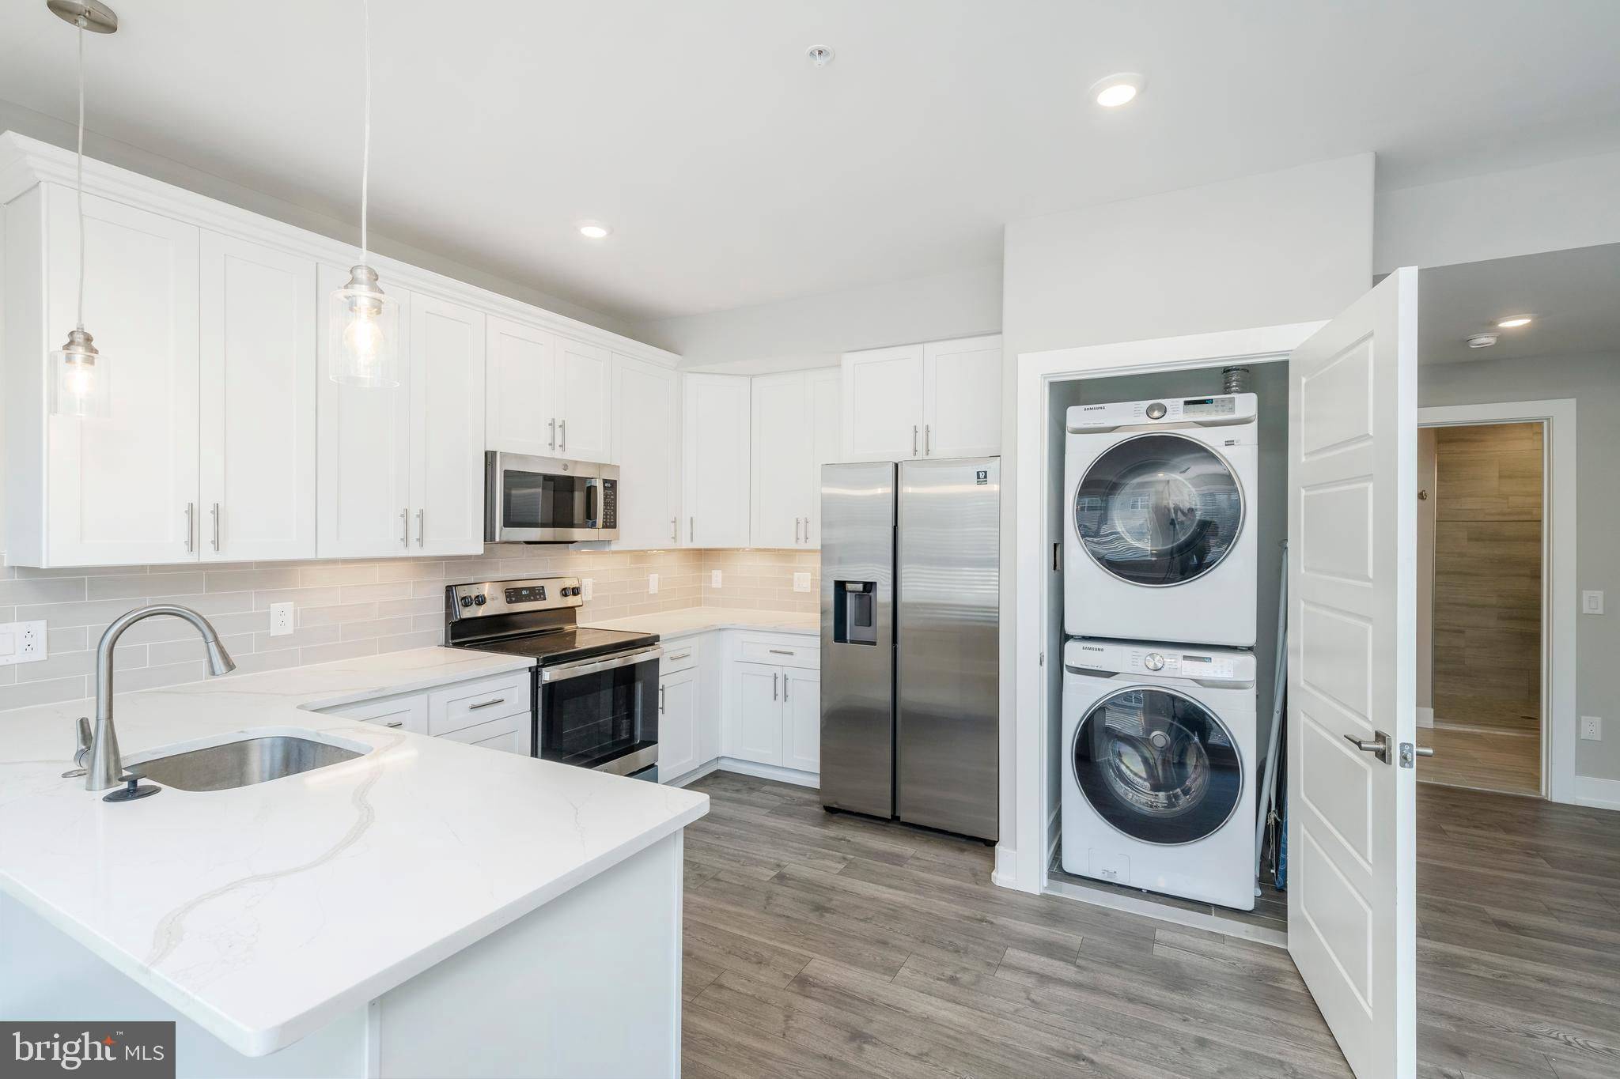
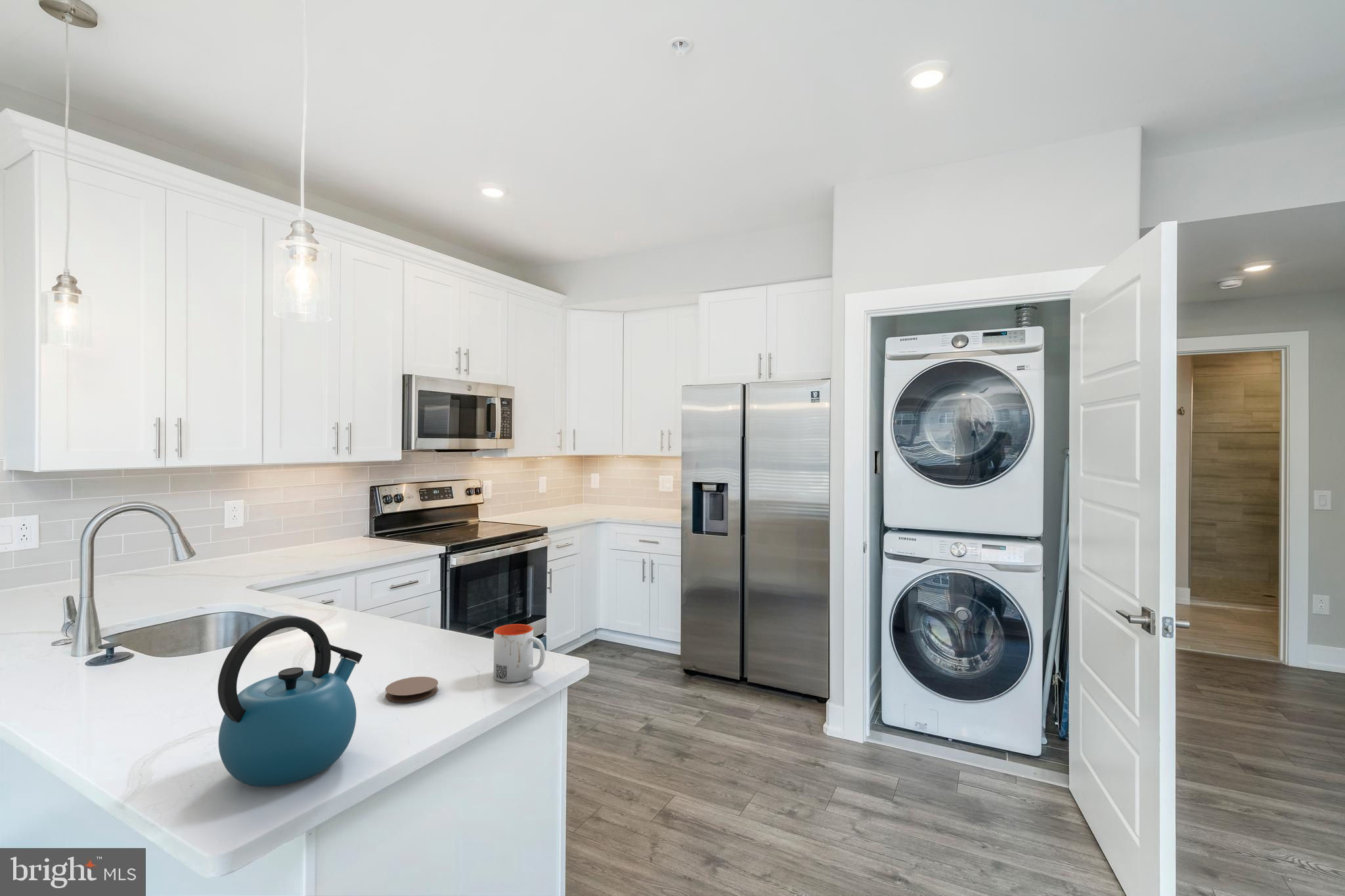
+ kettle (298, 688)
+ coaster (412, 689)
+ mug (520, 653)
